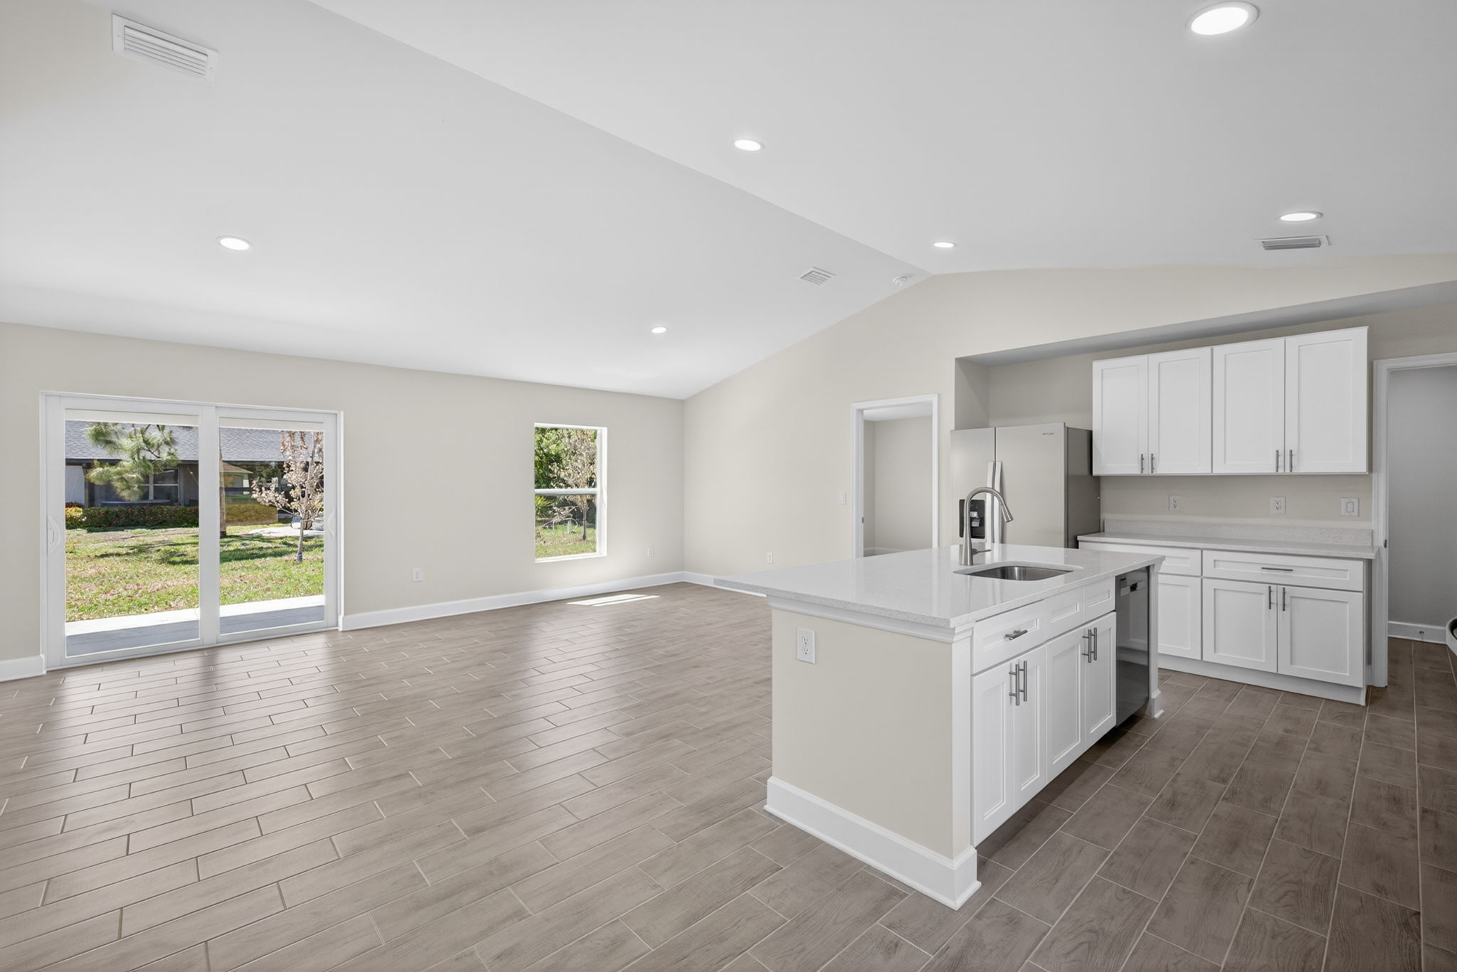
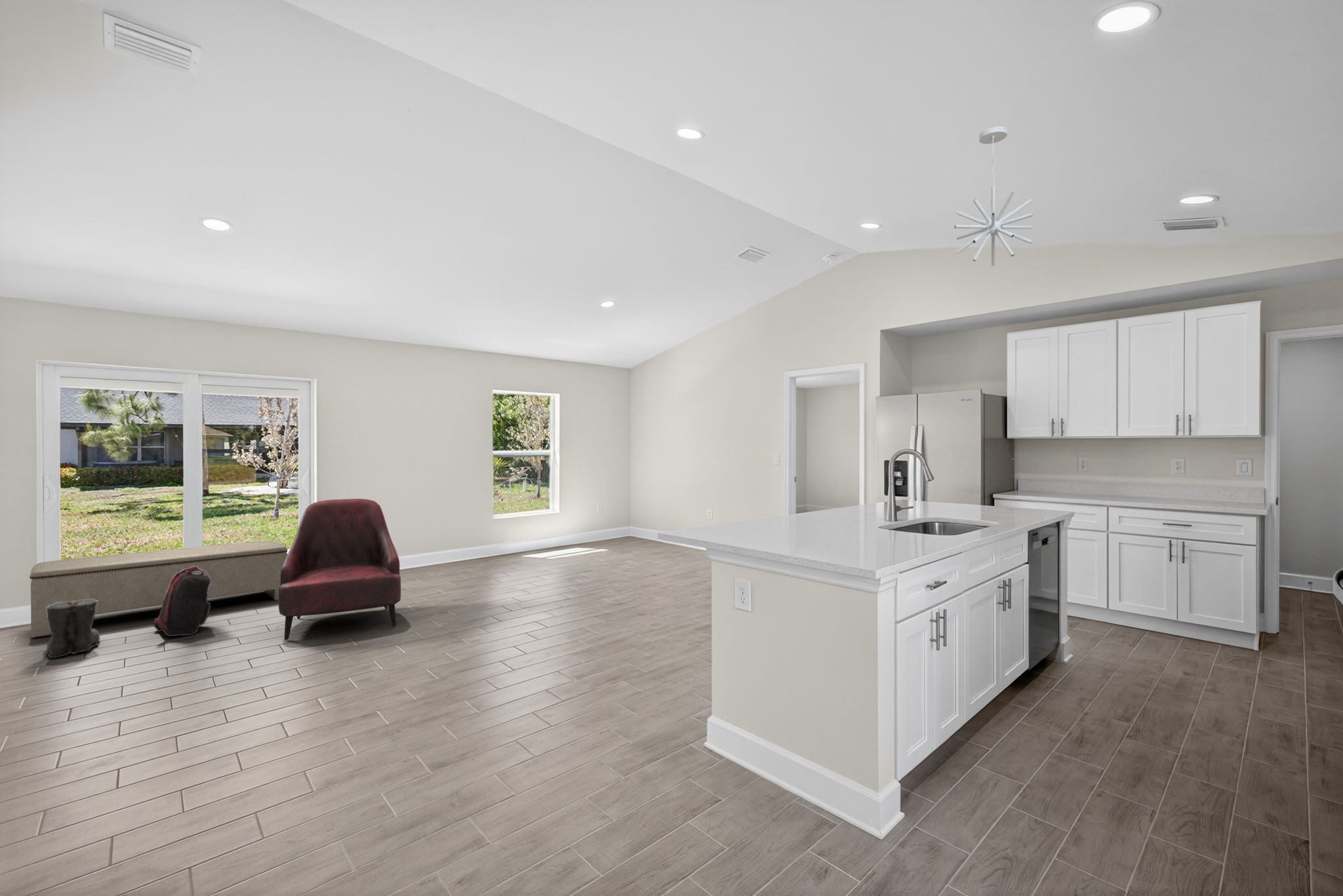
+ boots (73, 624)
+ bench (170, 581)
+ backpack (182, 600)
+ pendant light (993, 197)
+ armchair (343, 561)
